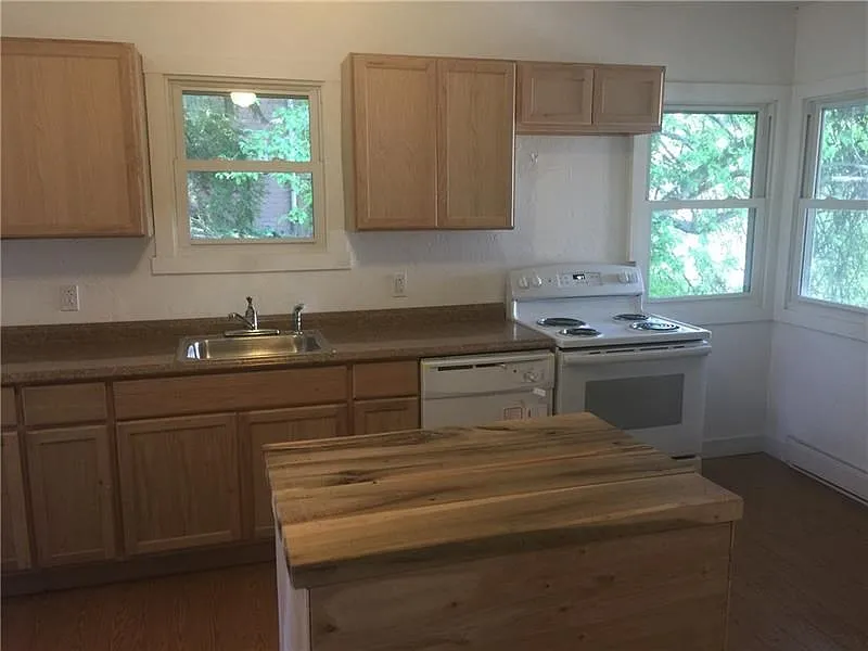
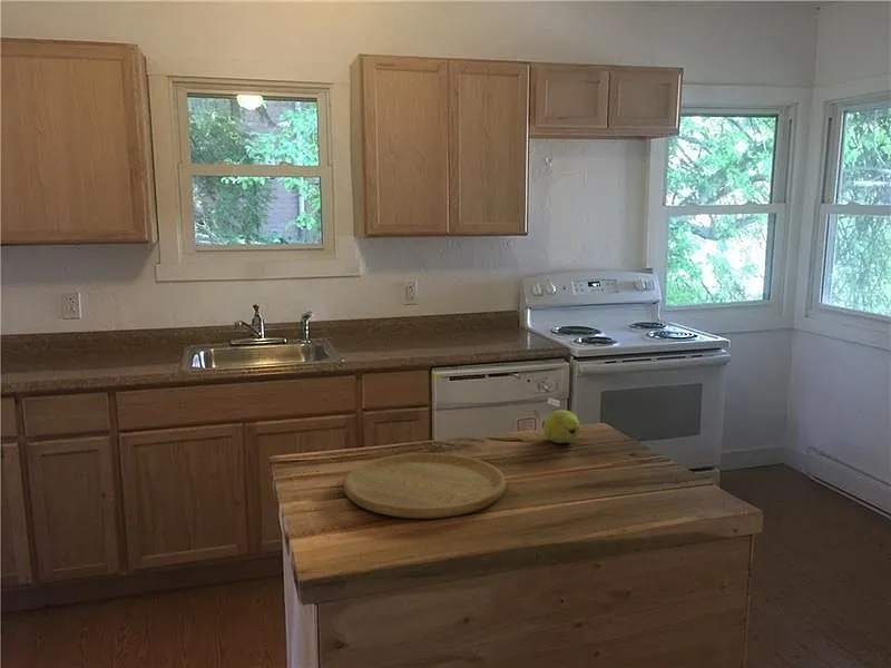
+ fruit (561, 426)
+ cutting board (424, 483)
